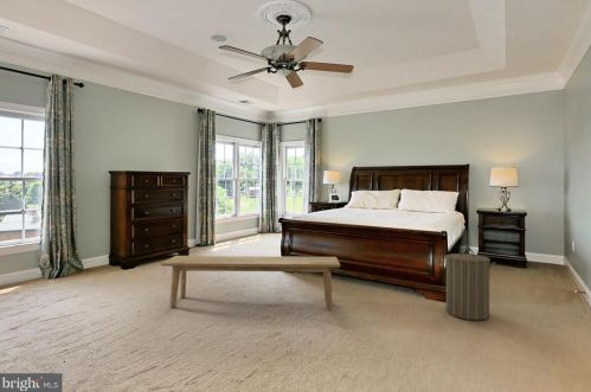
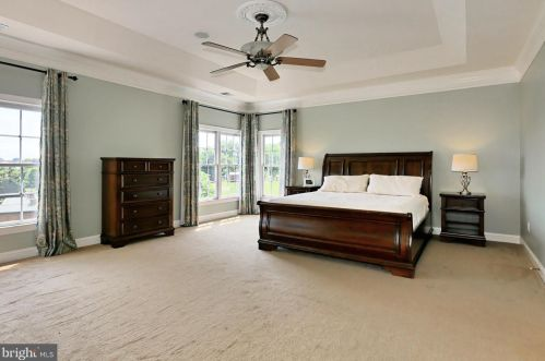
- bench (252, 270)
- laundry hamper (467, 279)
